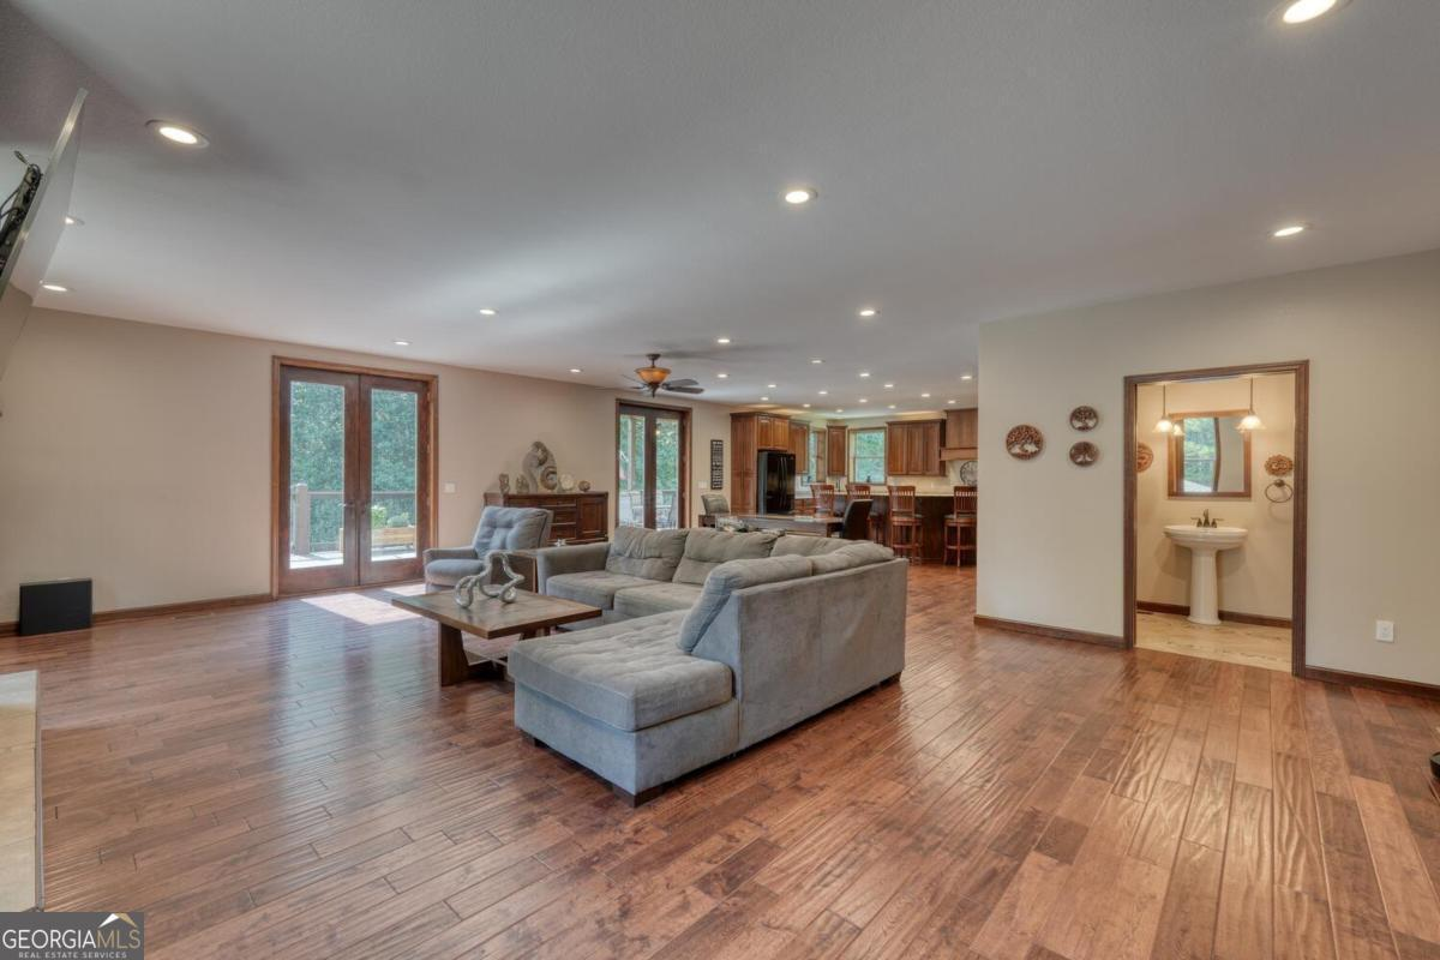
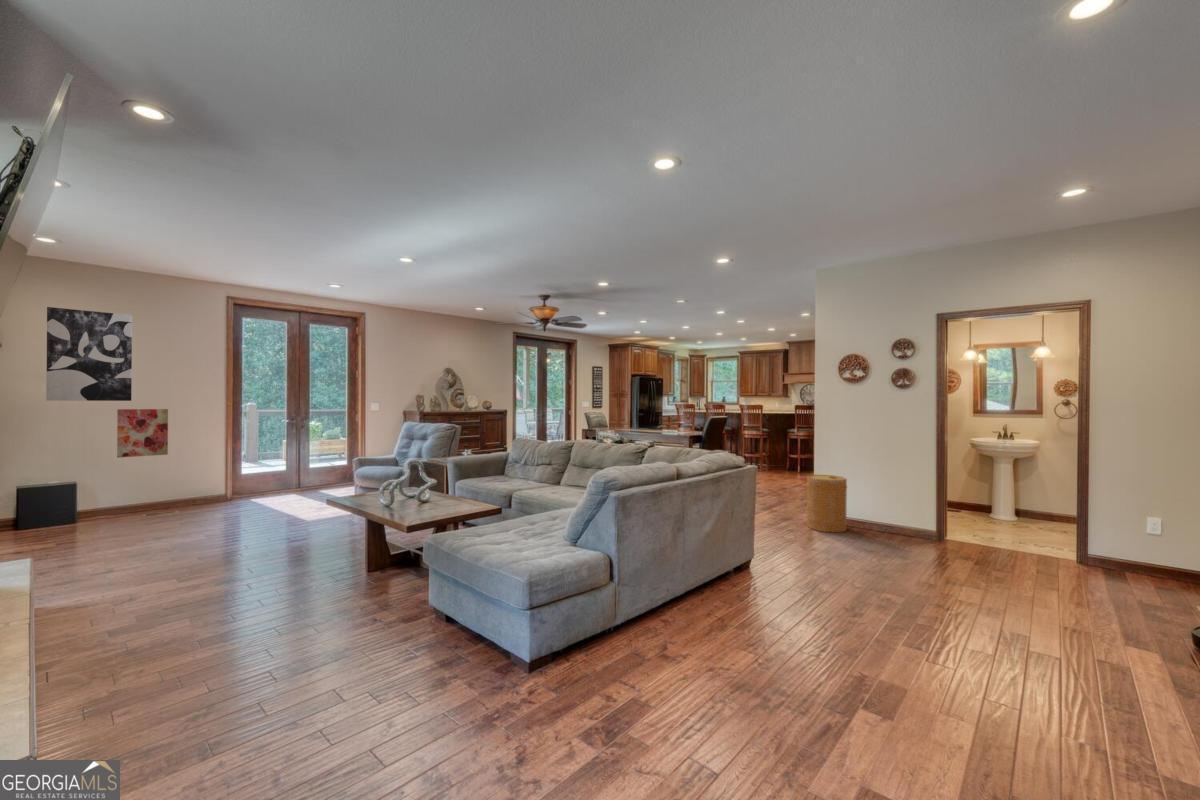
+ wall art (143, 432)
+ basket (826, 502)
+ wall art (90, 356)
